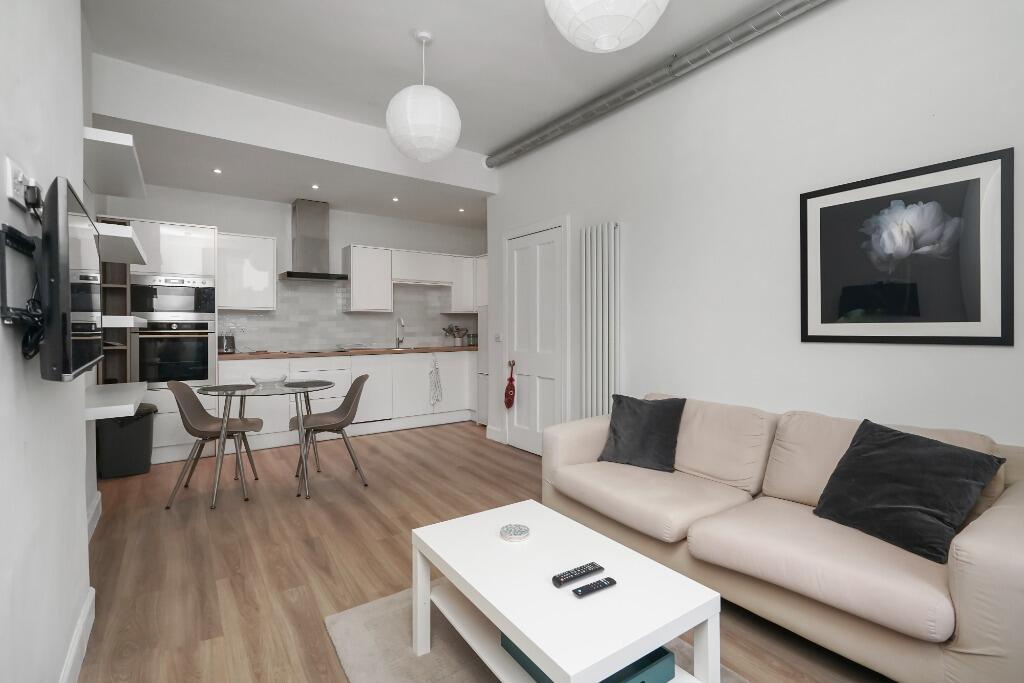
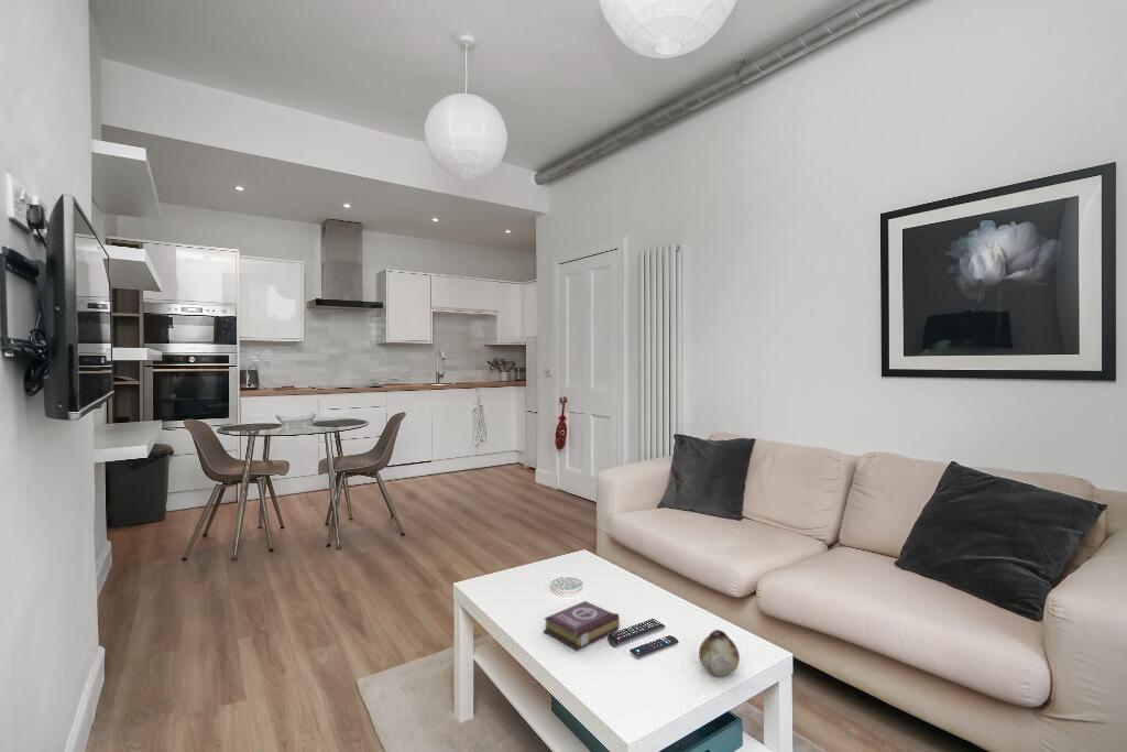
+ book (581, 622)
+ fruit (718, 647)
